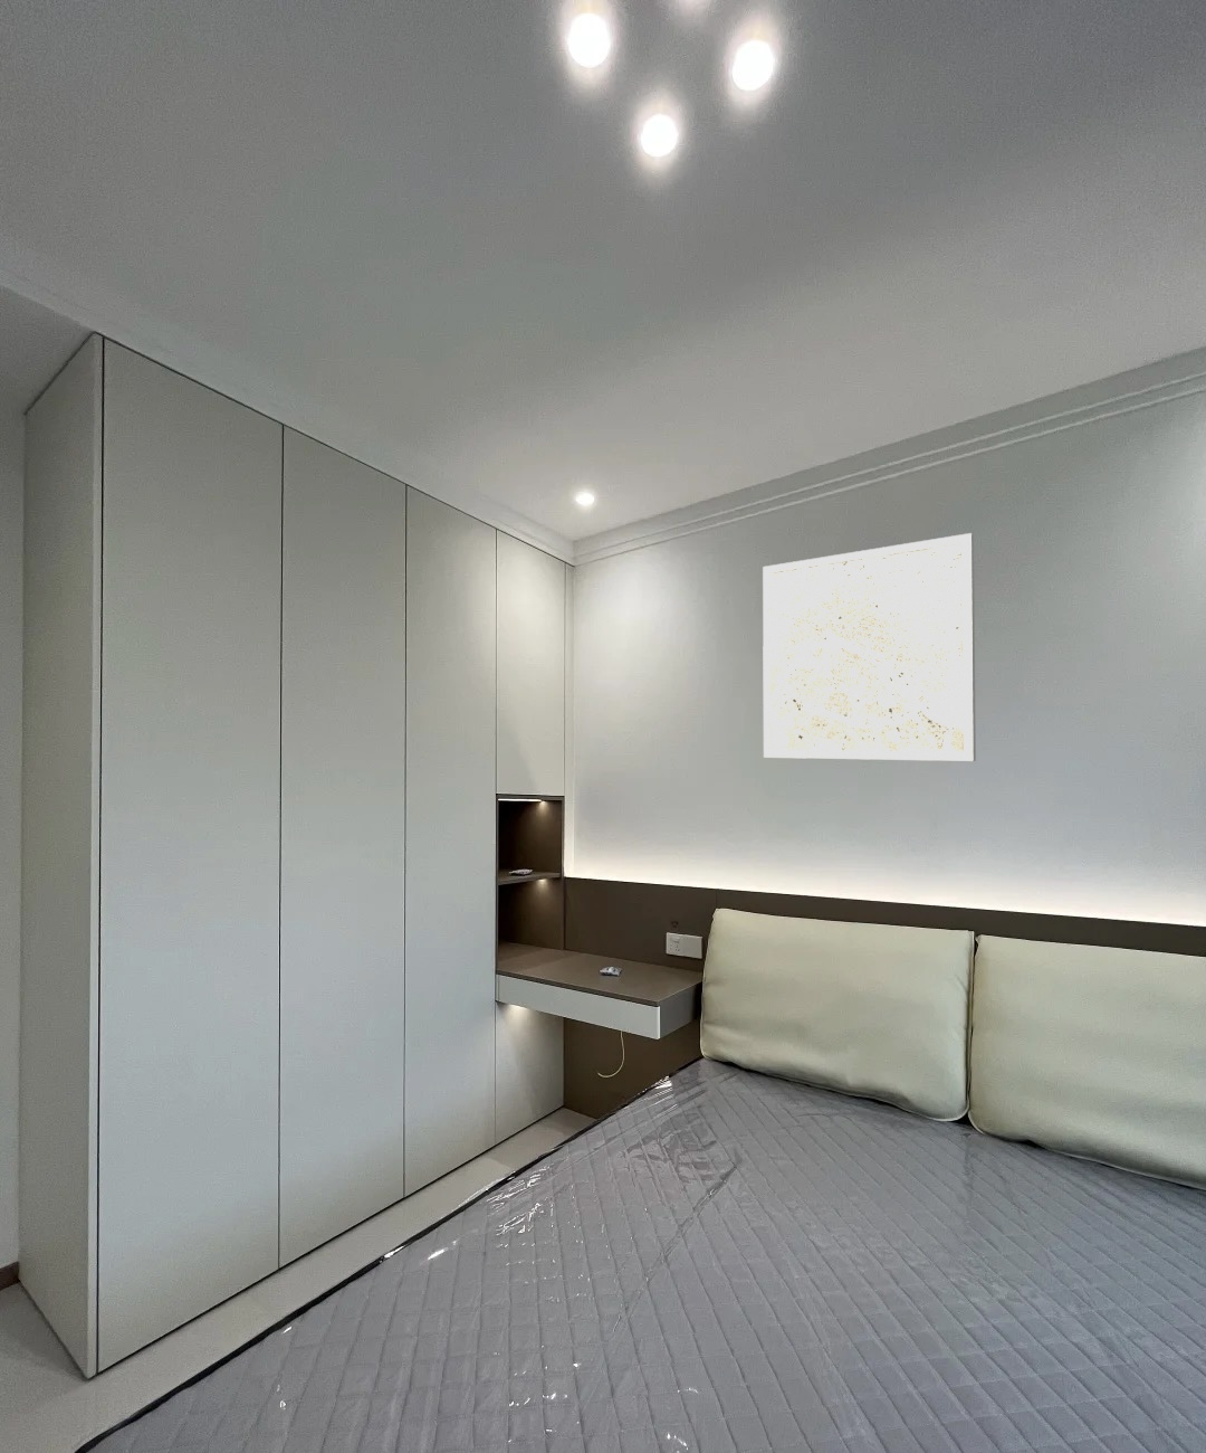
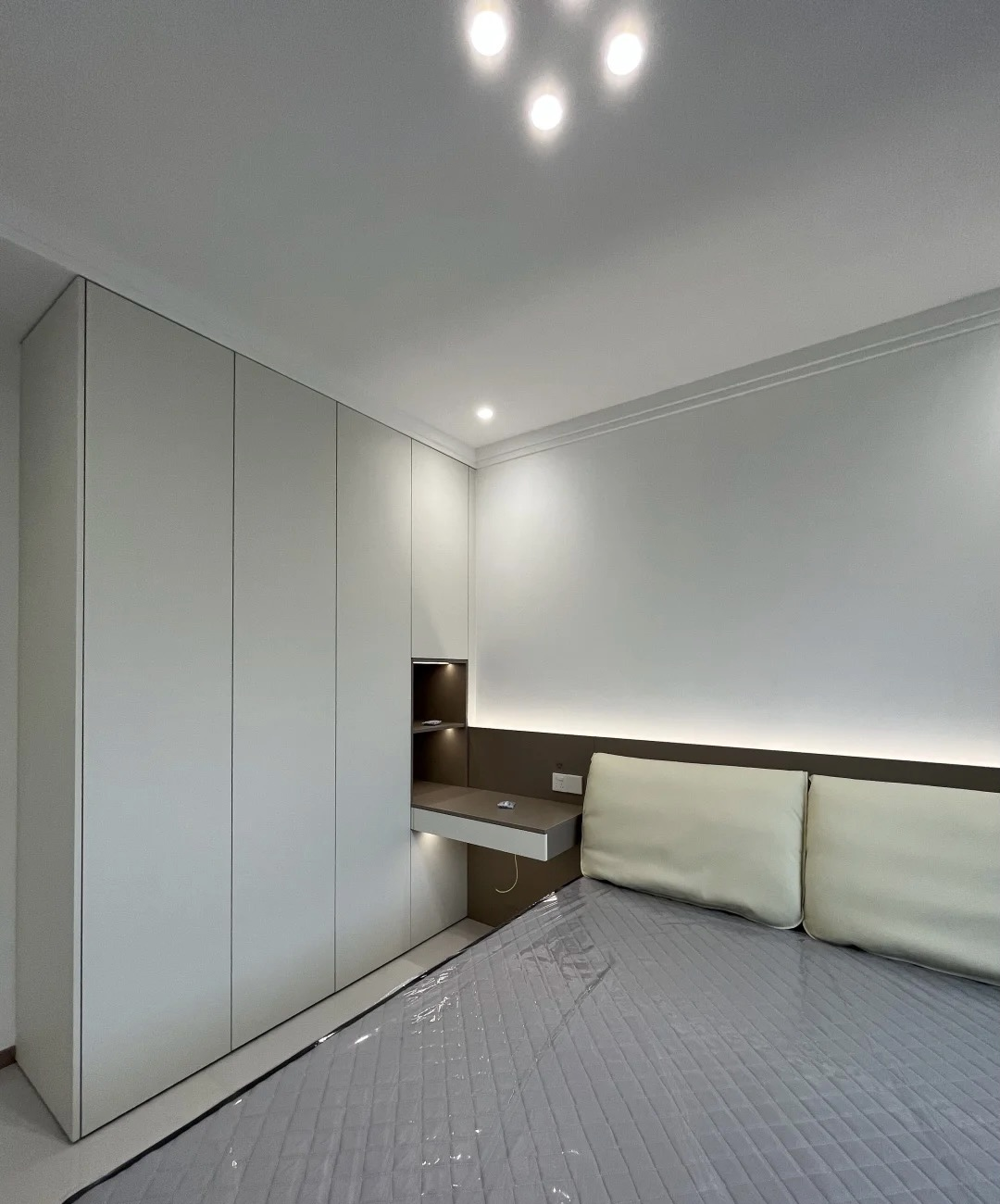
- wall art (860, 655)
